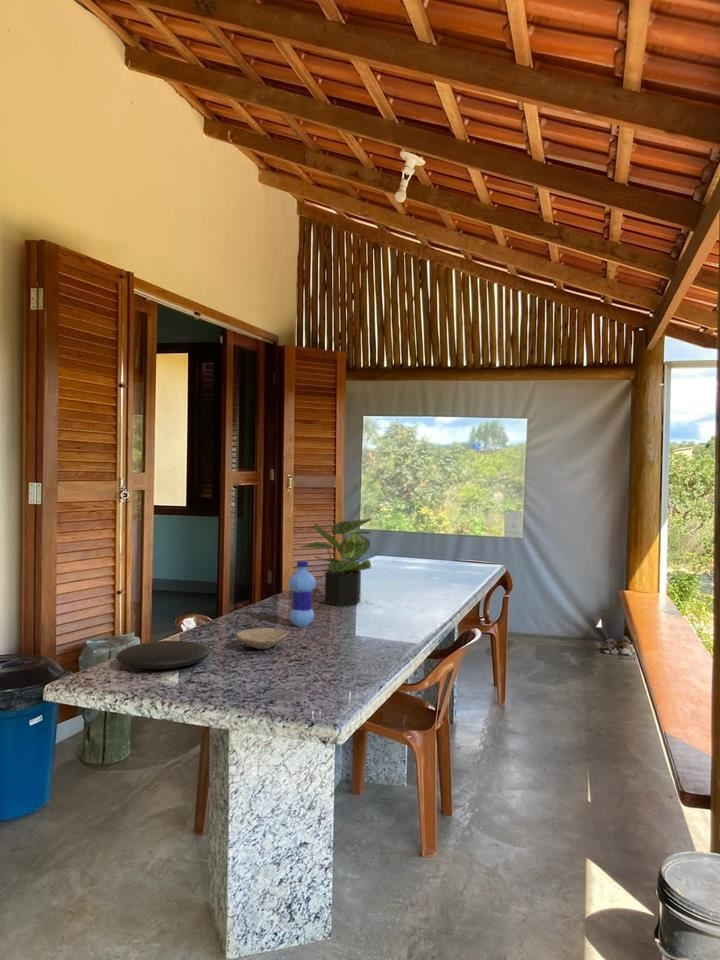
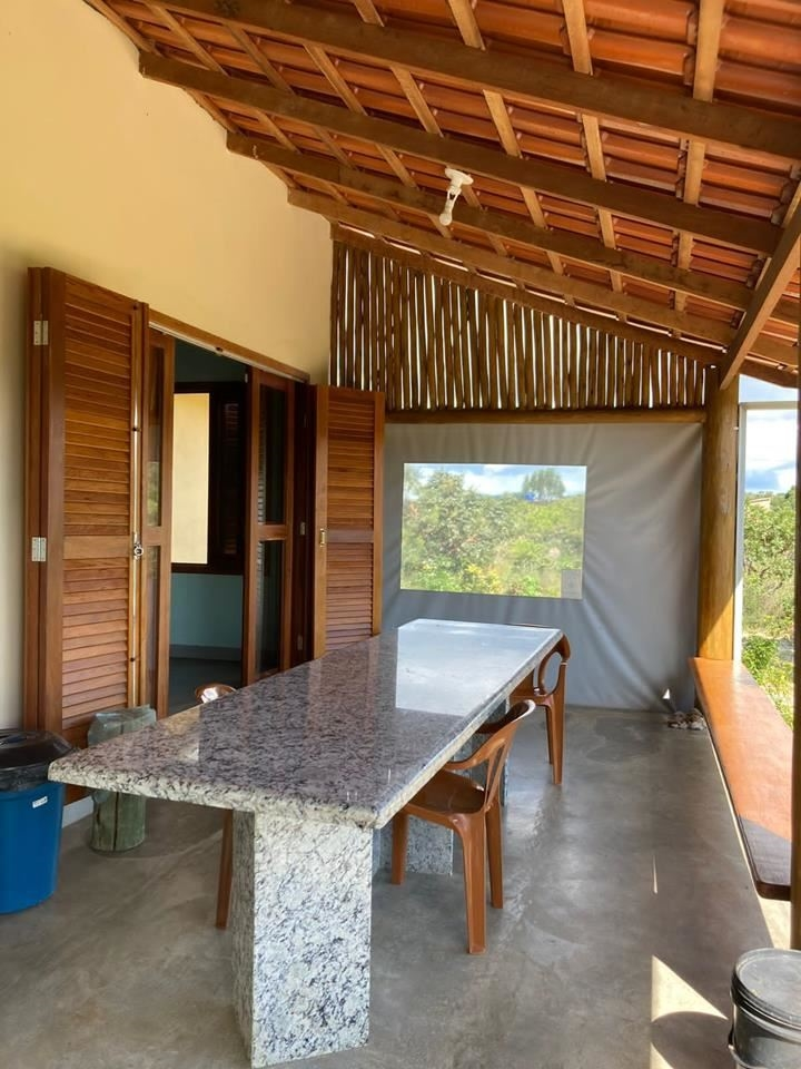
- plate (163, 654)
- water bottle (302, 593)
- potted plant (340, 561)
- bowl (262, 640)
